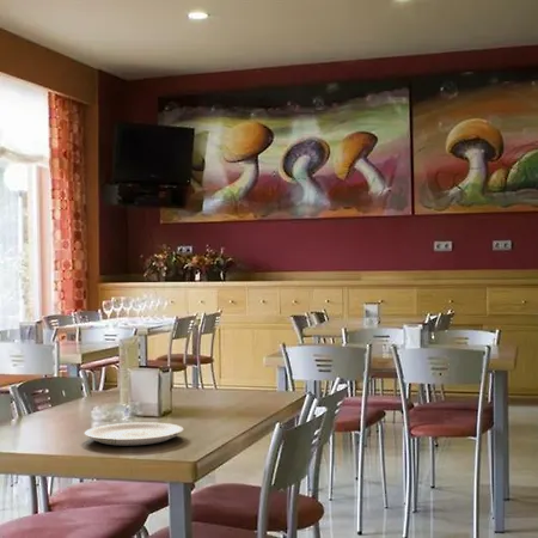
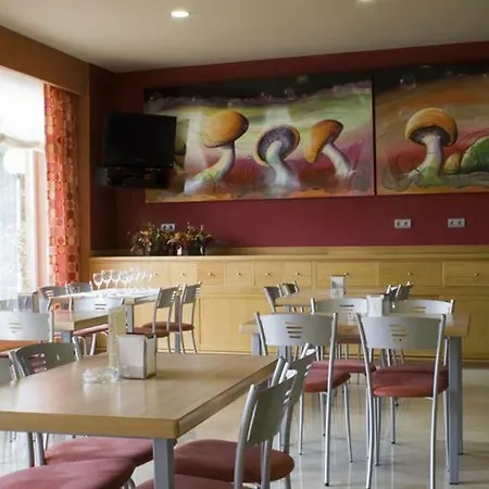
- plate (134, 434)
